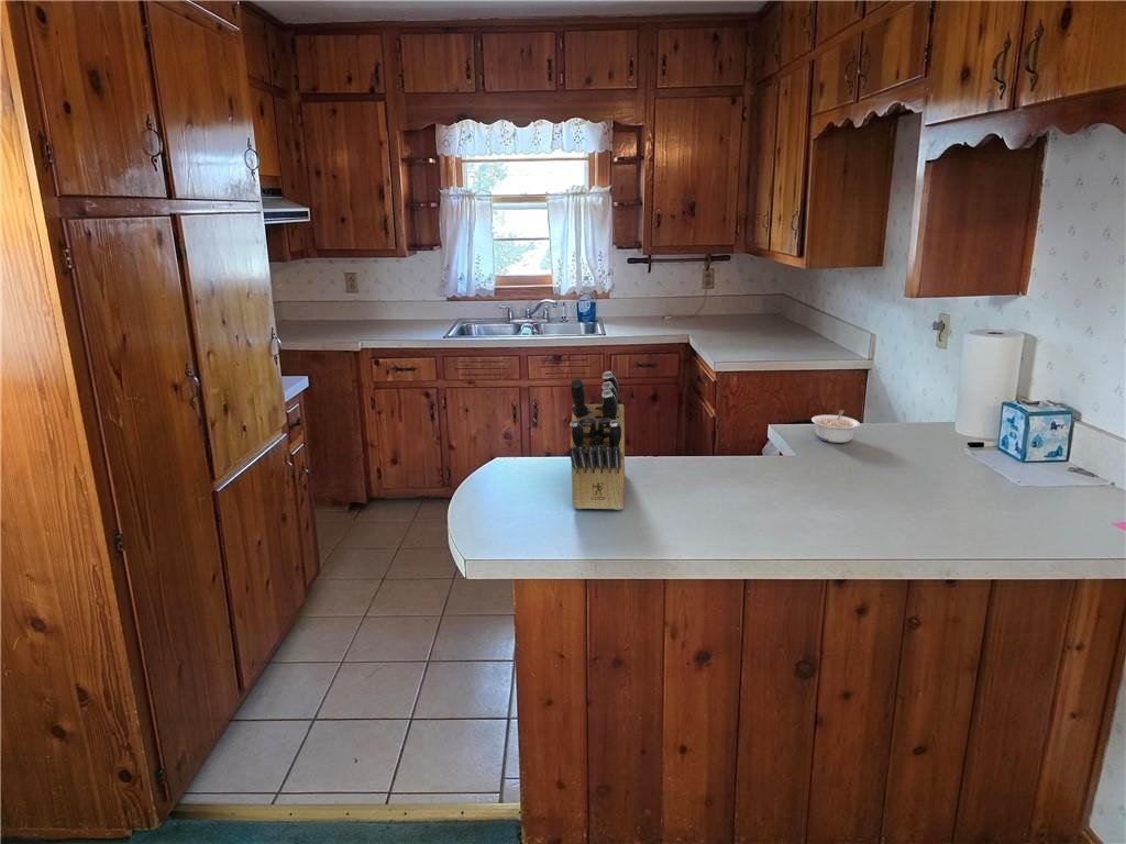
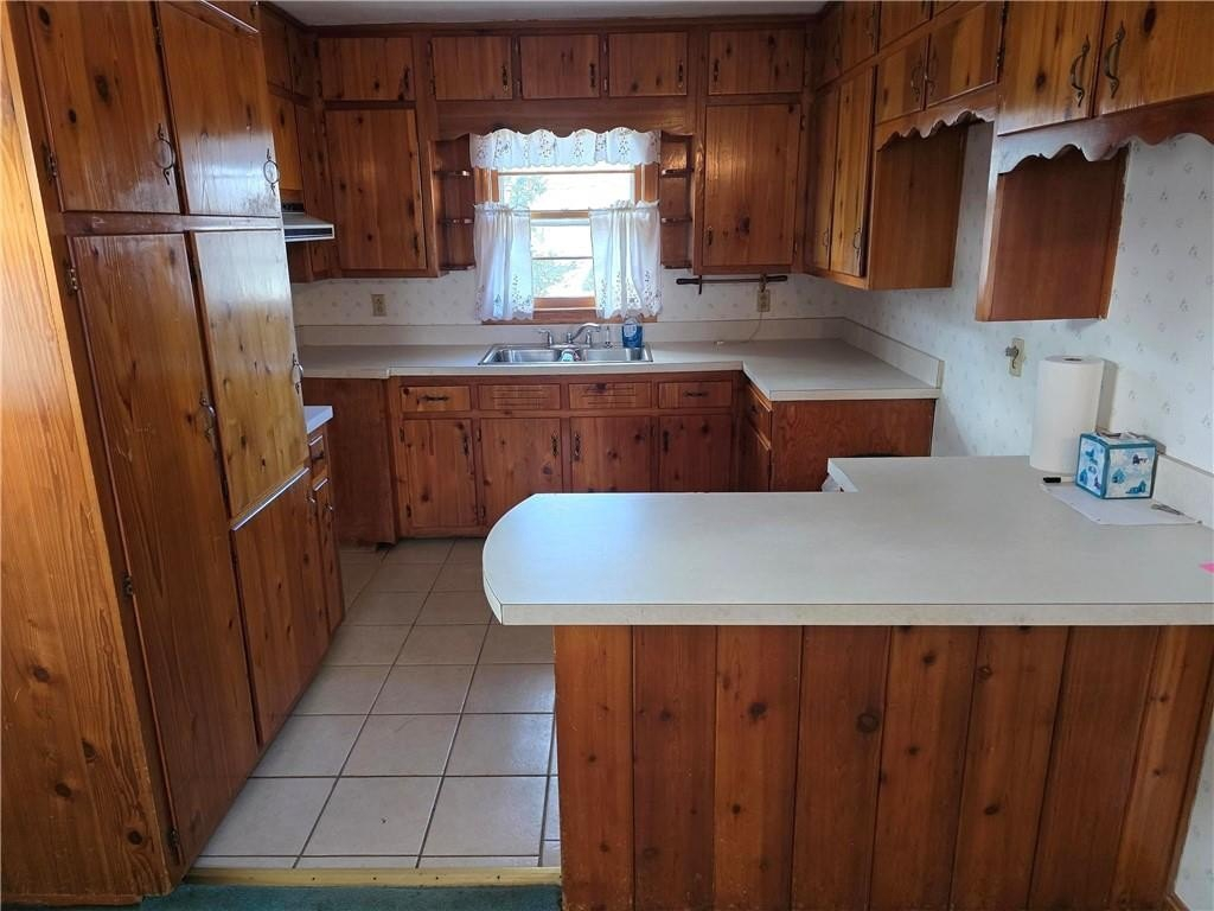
- knife block (598, 431)
- legume (834, 426)
